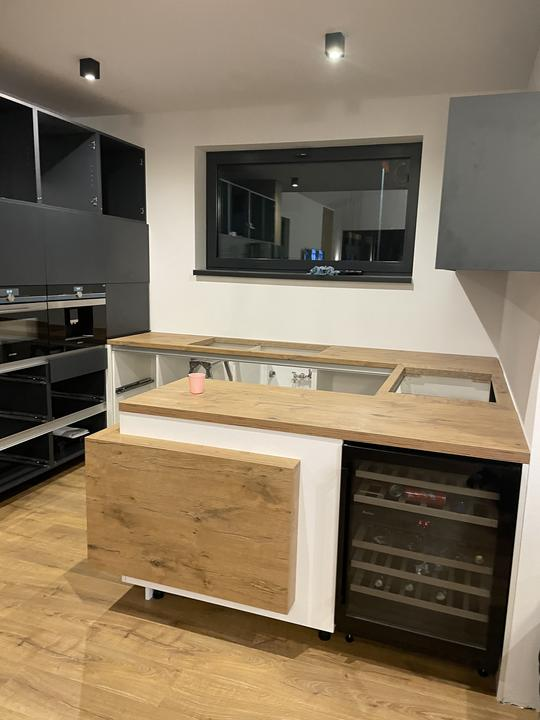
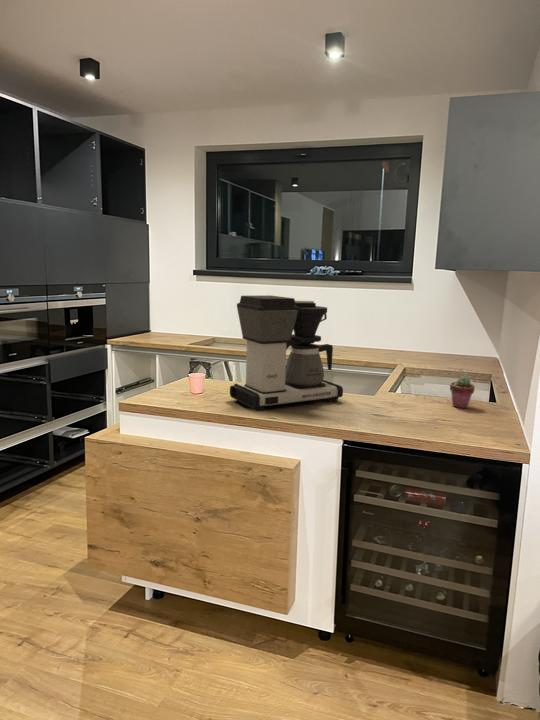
+ coffee maker (287, 348)
+ potted succulent (461, 391)
